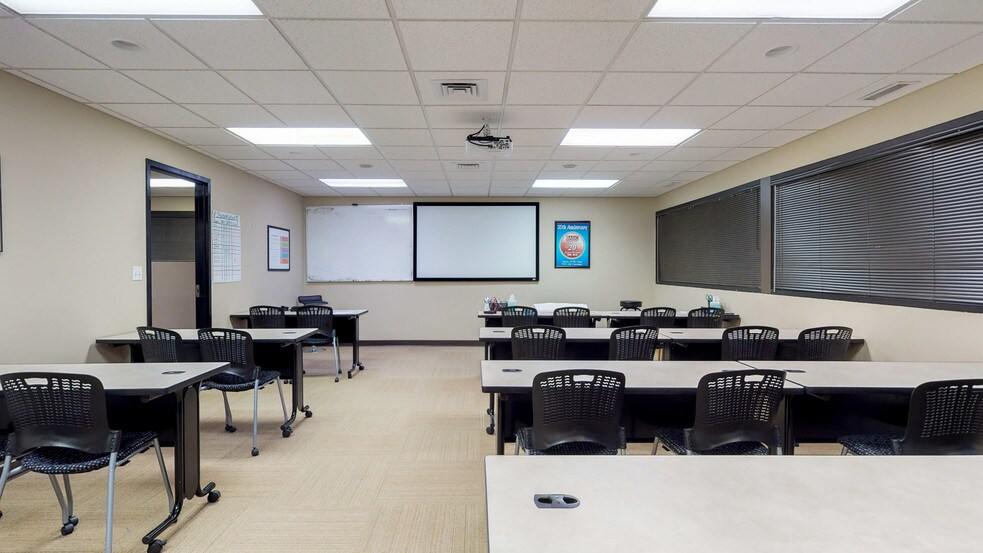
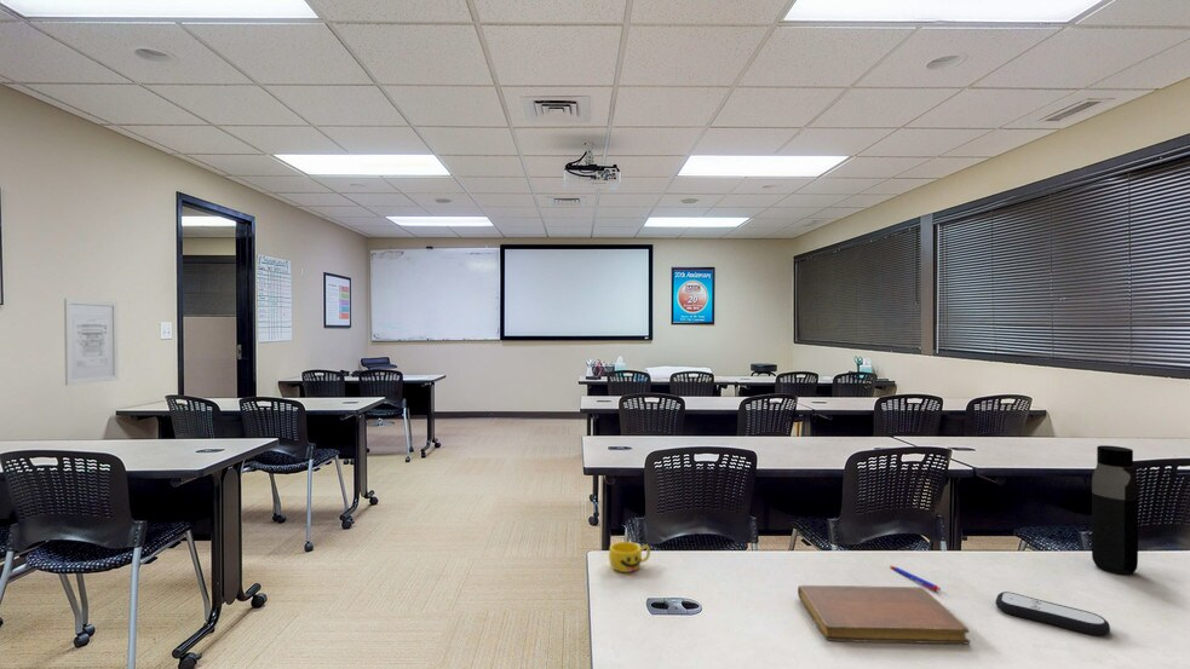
+ notebook (876, 611)
+ pen (913, 576)
+ wall art (92, 341)
+ remote control (1050, 612)
+ cup (630, 555)
+ water bottle (1114, 508)
